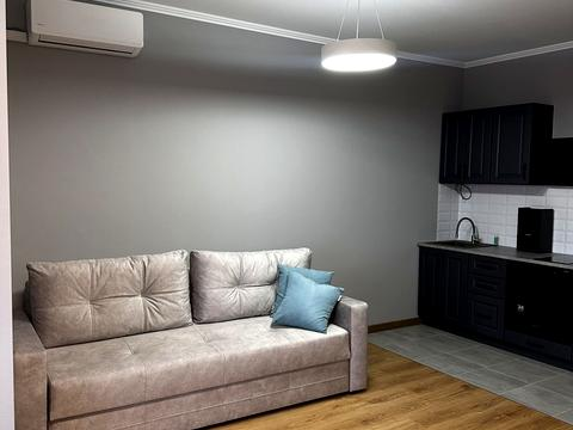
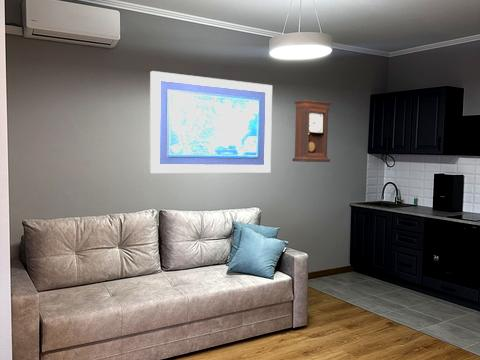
+ wall art (215, 126)
+ pendulum clock (313, 131)
